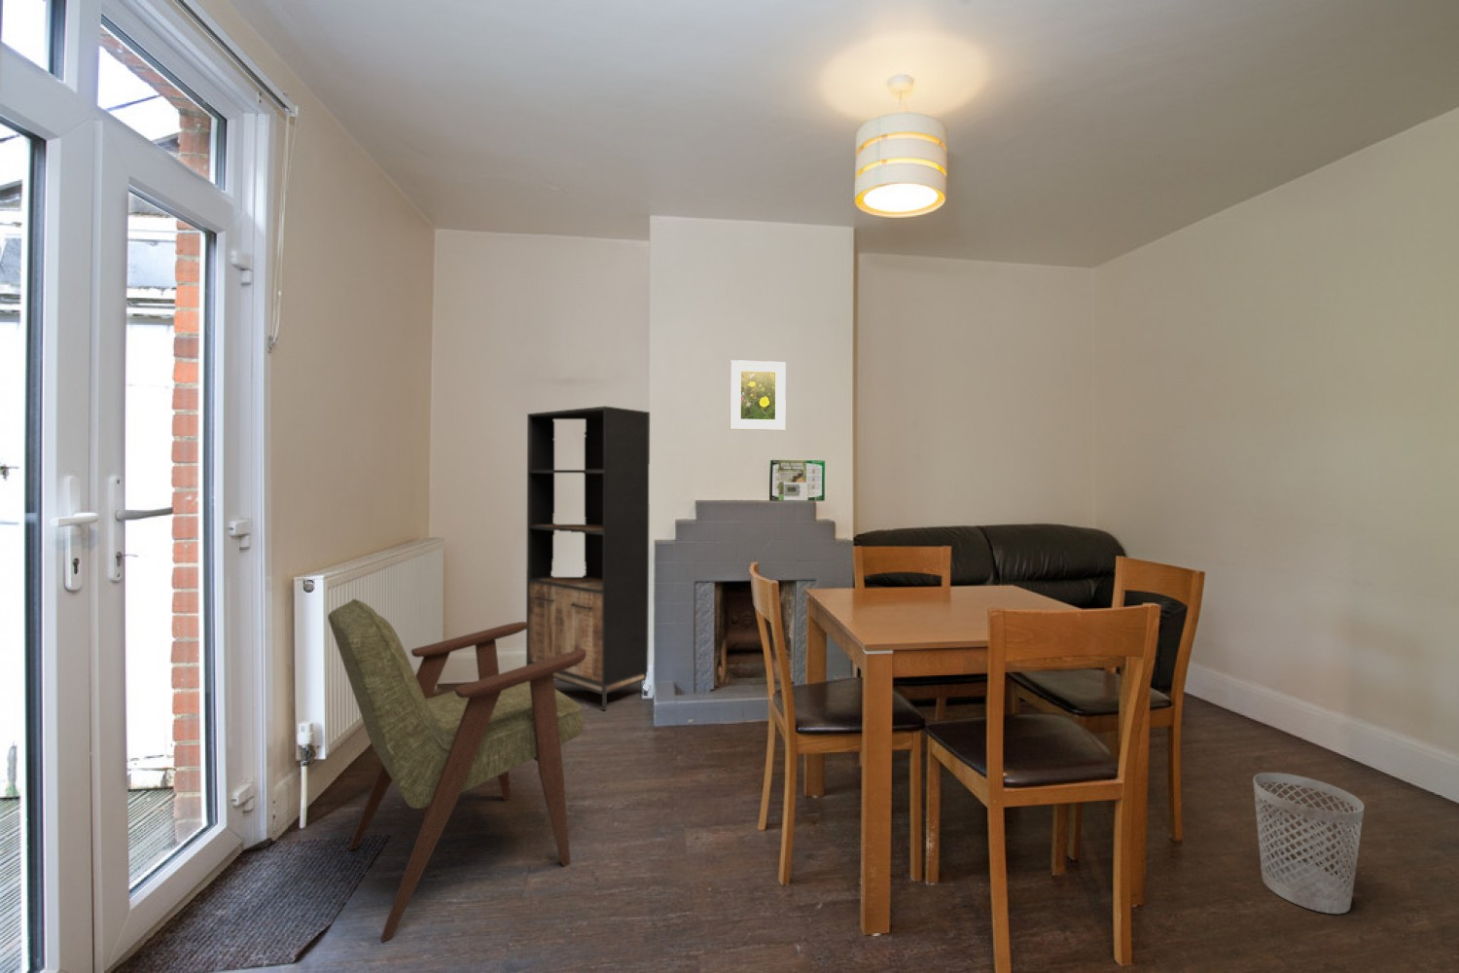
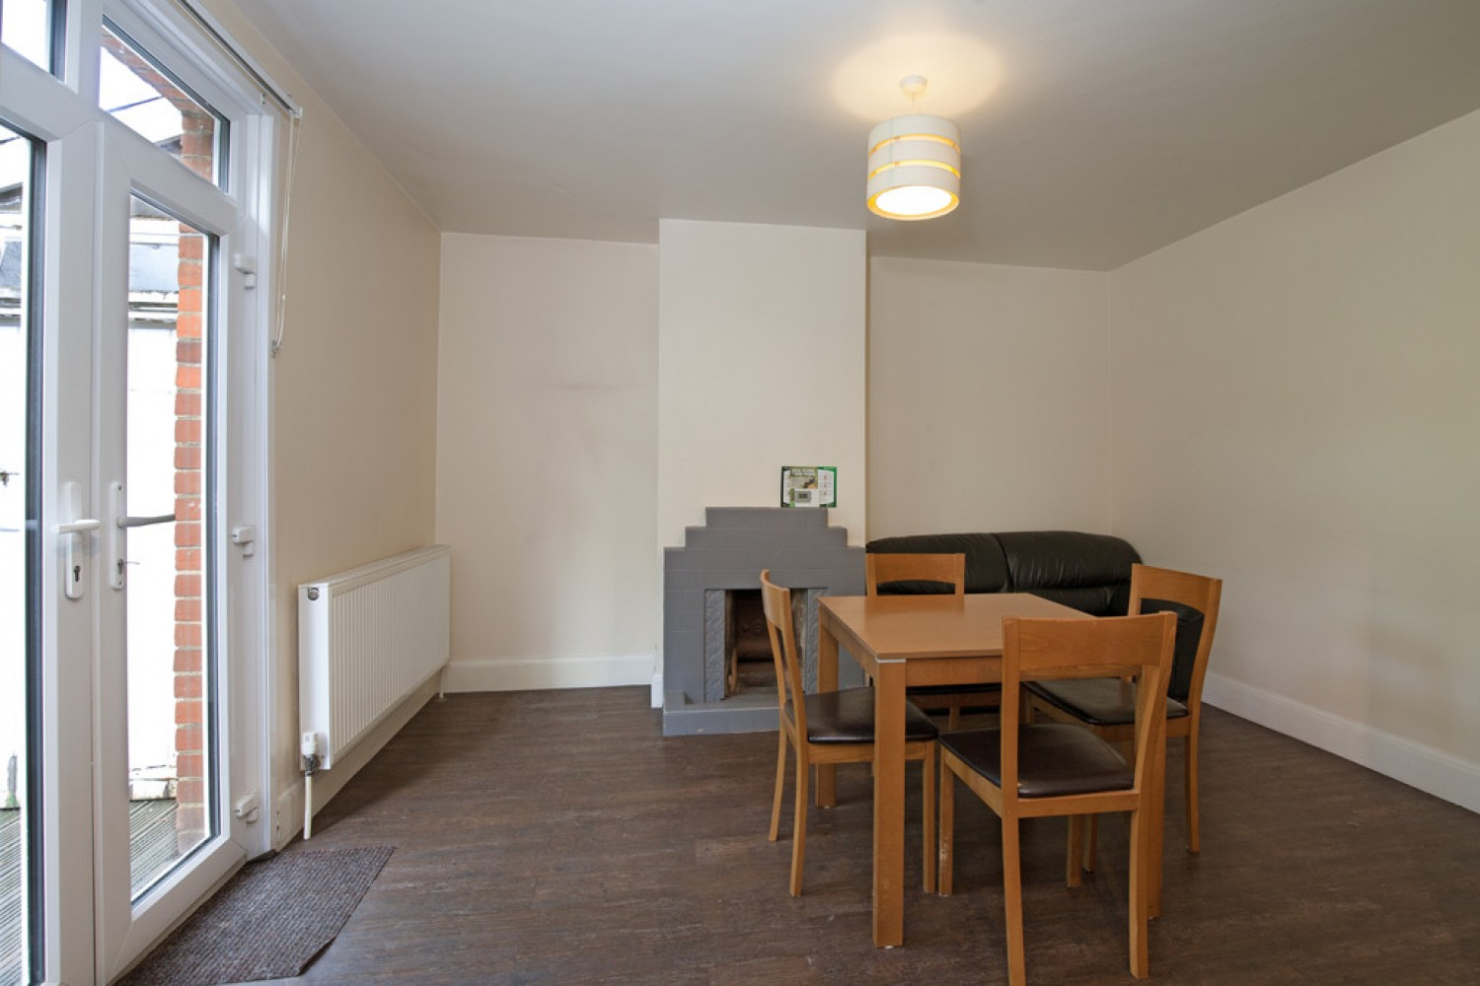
- bookshelf (586, 551)
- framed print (758, 395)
- armchair (459, 725)
- wastebasket (1305, 843)
